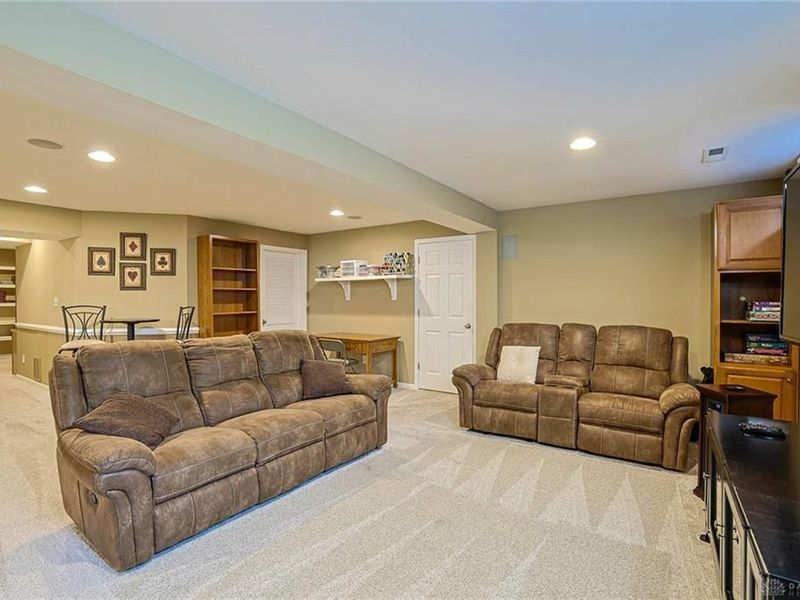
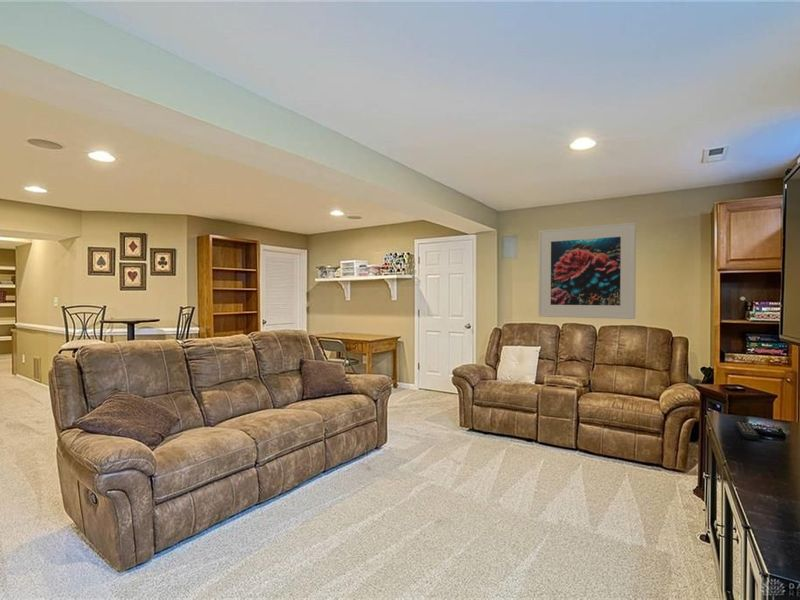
+ remote control (746, 430)
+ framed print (584, 272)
